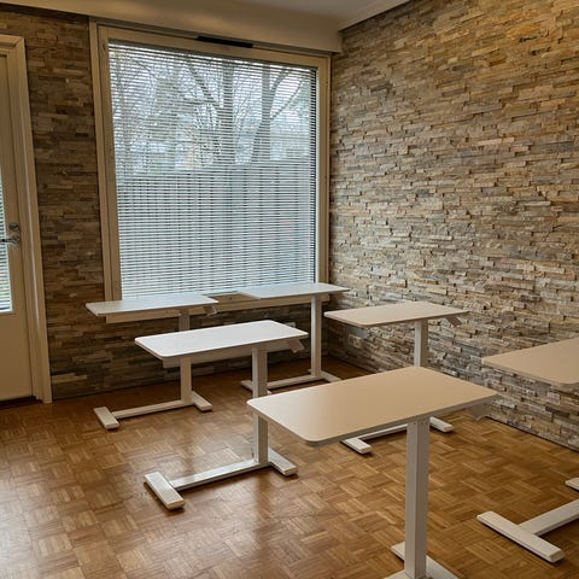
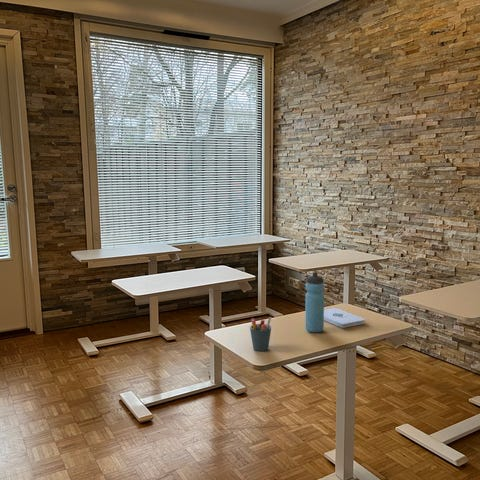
+ notepad (338, 317)
+ pen holder (260, 332)
+ water bottle (314, 301)
